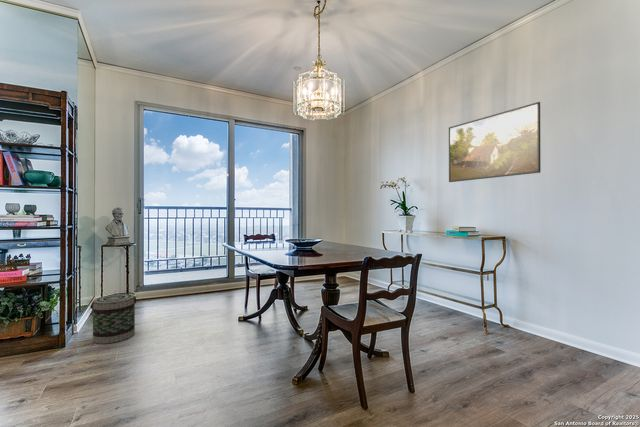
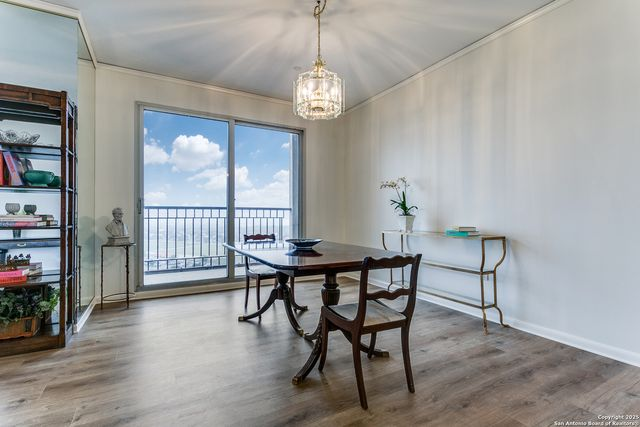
- basket (114, 316)
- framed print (488, 147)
